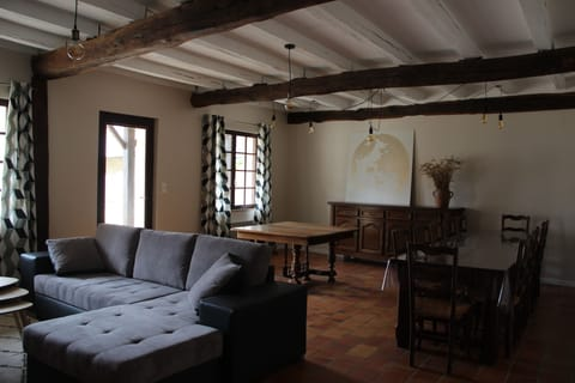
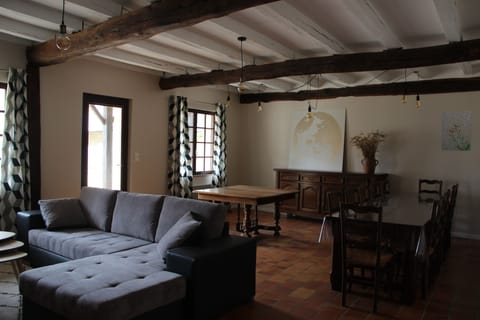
+ wall art (456, 131)
